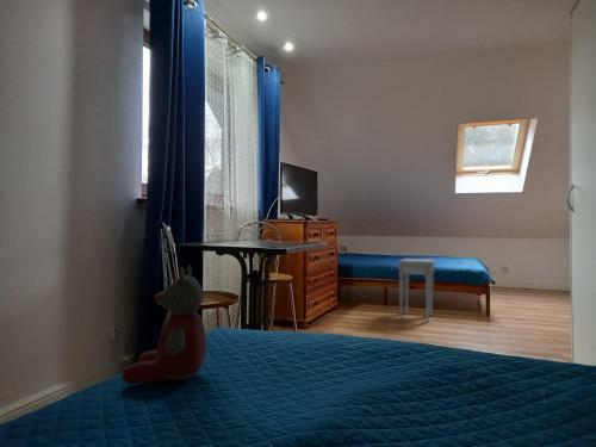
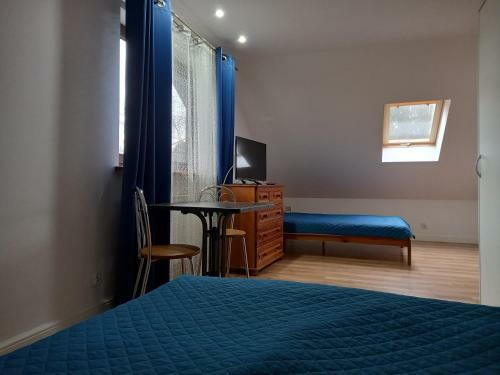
- nightstand (426, 288)
- stuffed bear (168, 321)
